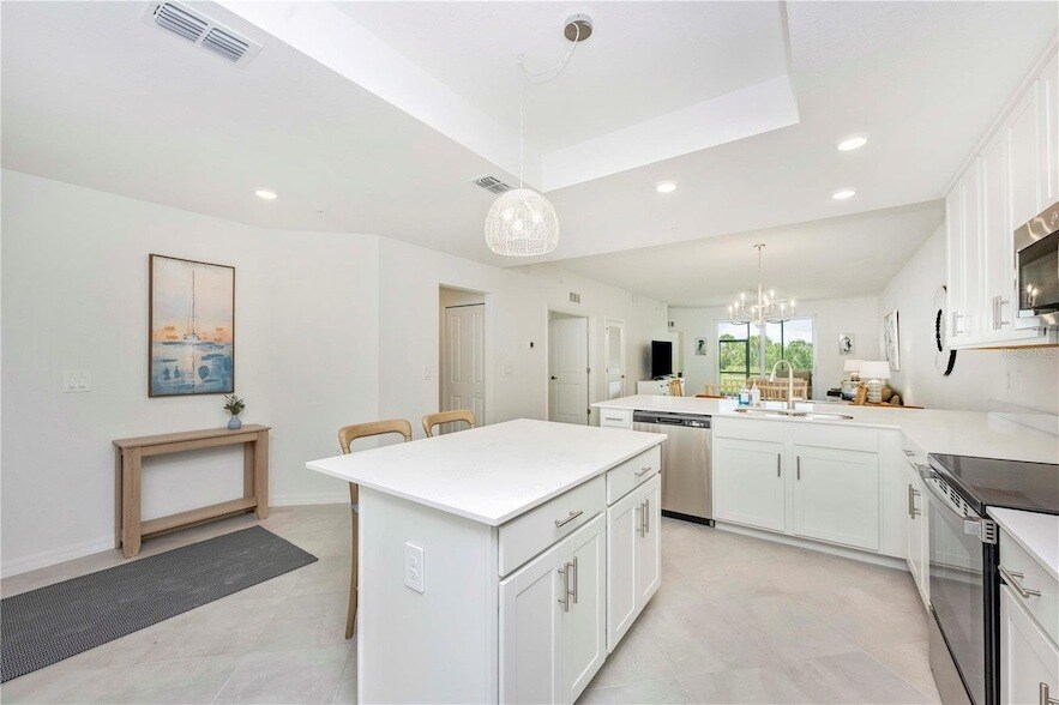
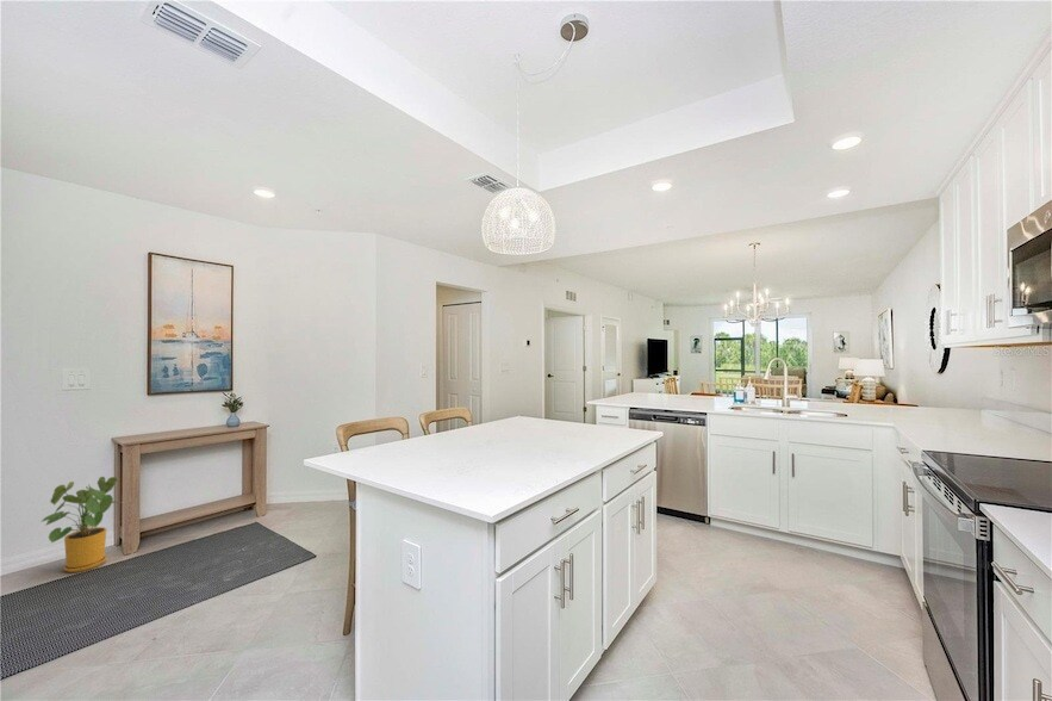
+ house plant (81, 525)
